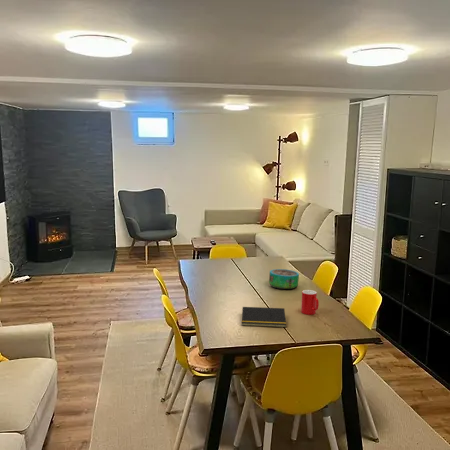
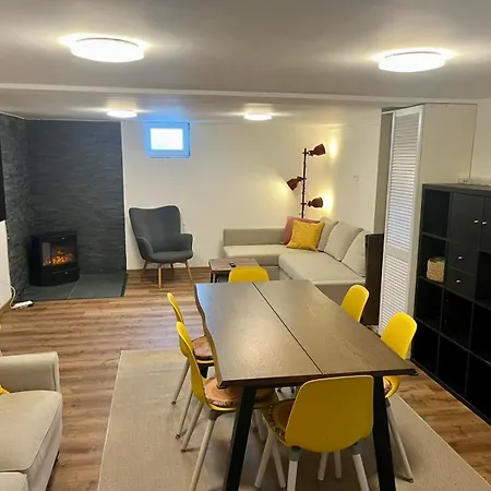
- cup (310, 303)
- notepad (263, 316)
- decorative bowl (283, 279)
